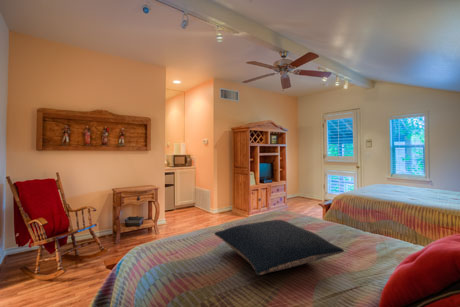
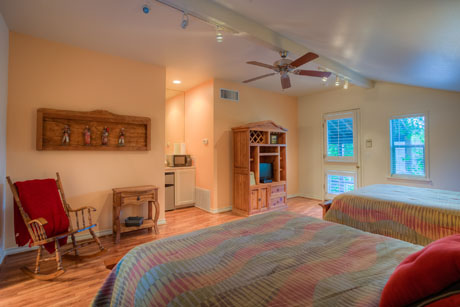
- pillow (273, 241)
